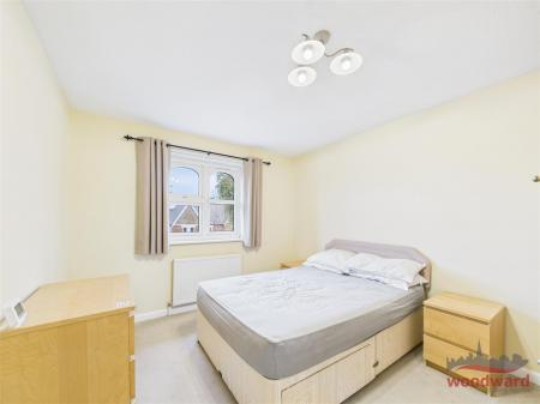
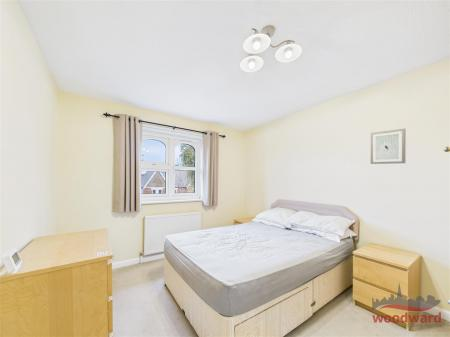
+ wall art (387, 147)
